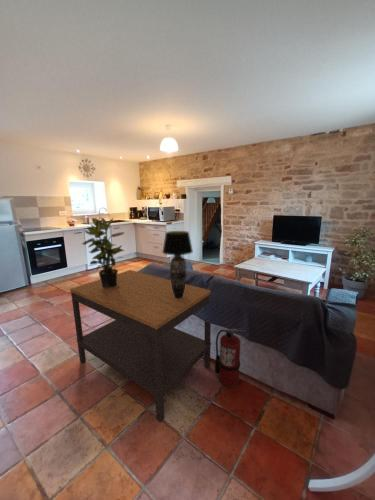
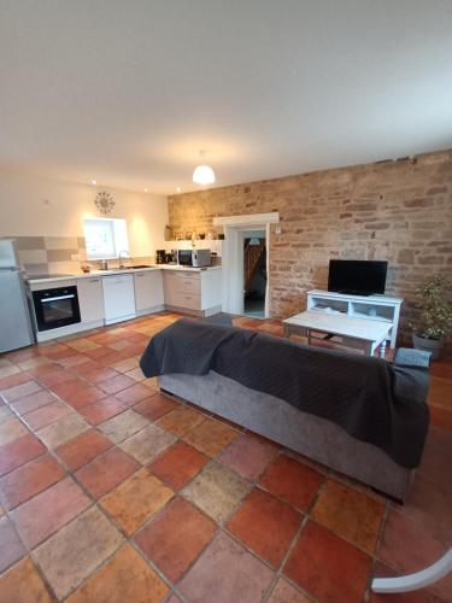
- side table (141, 328)
- potted plant (104, 254)
- table lamp (177, 265)
- fire extinguisher (229, 353)
